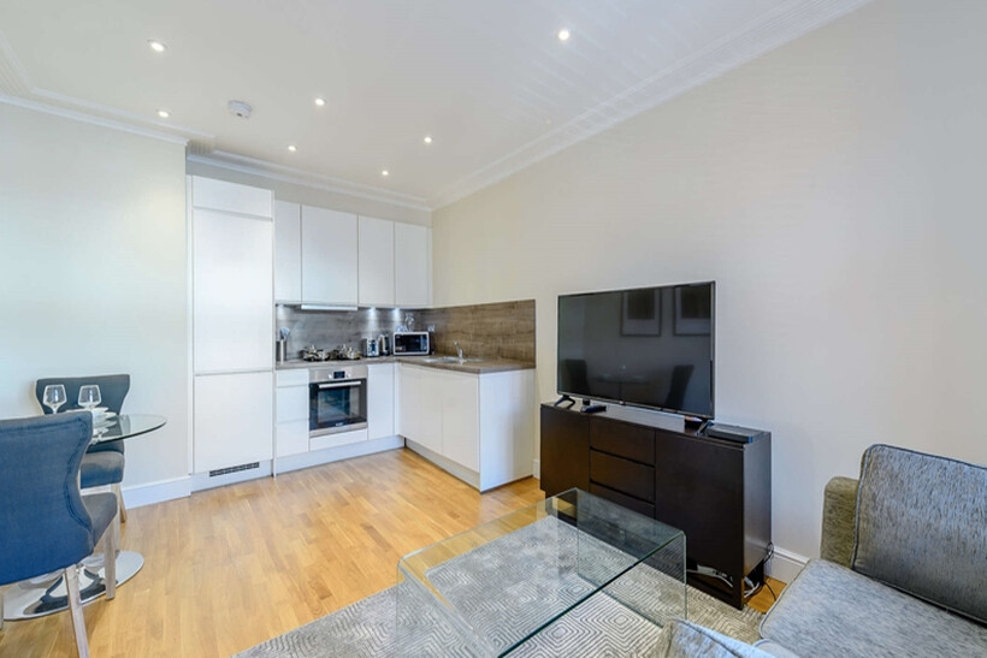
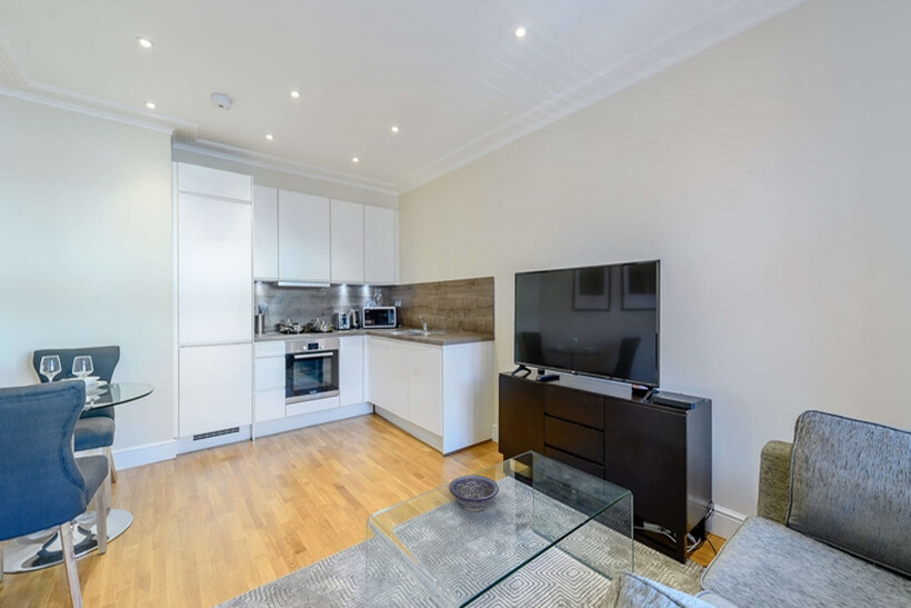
+ decorative bowl (473, 496)
